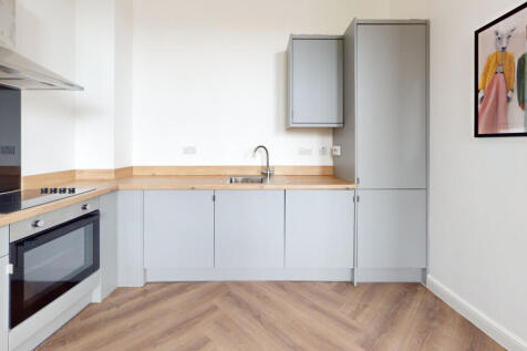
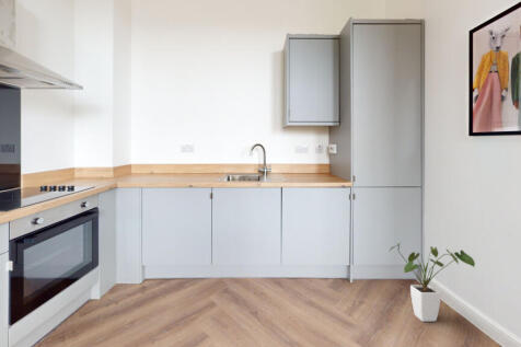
+ house plant (428, 282)
